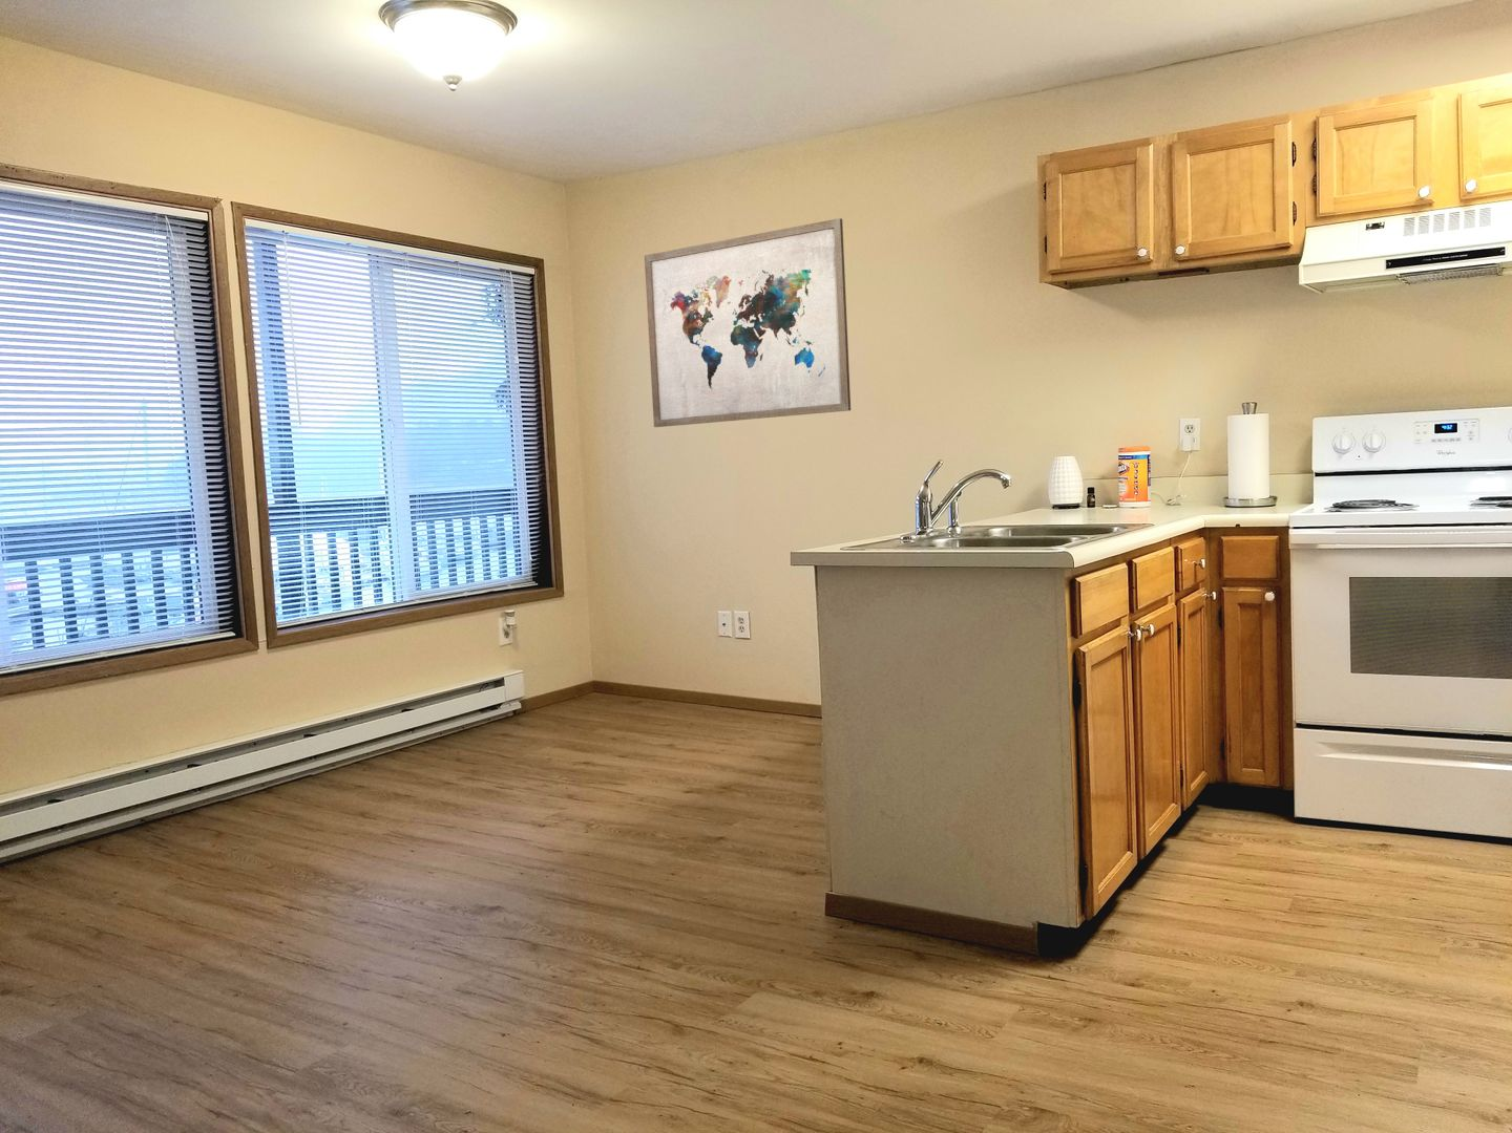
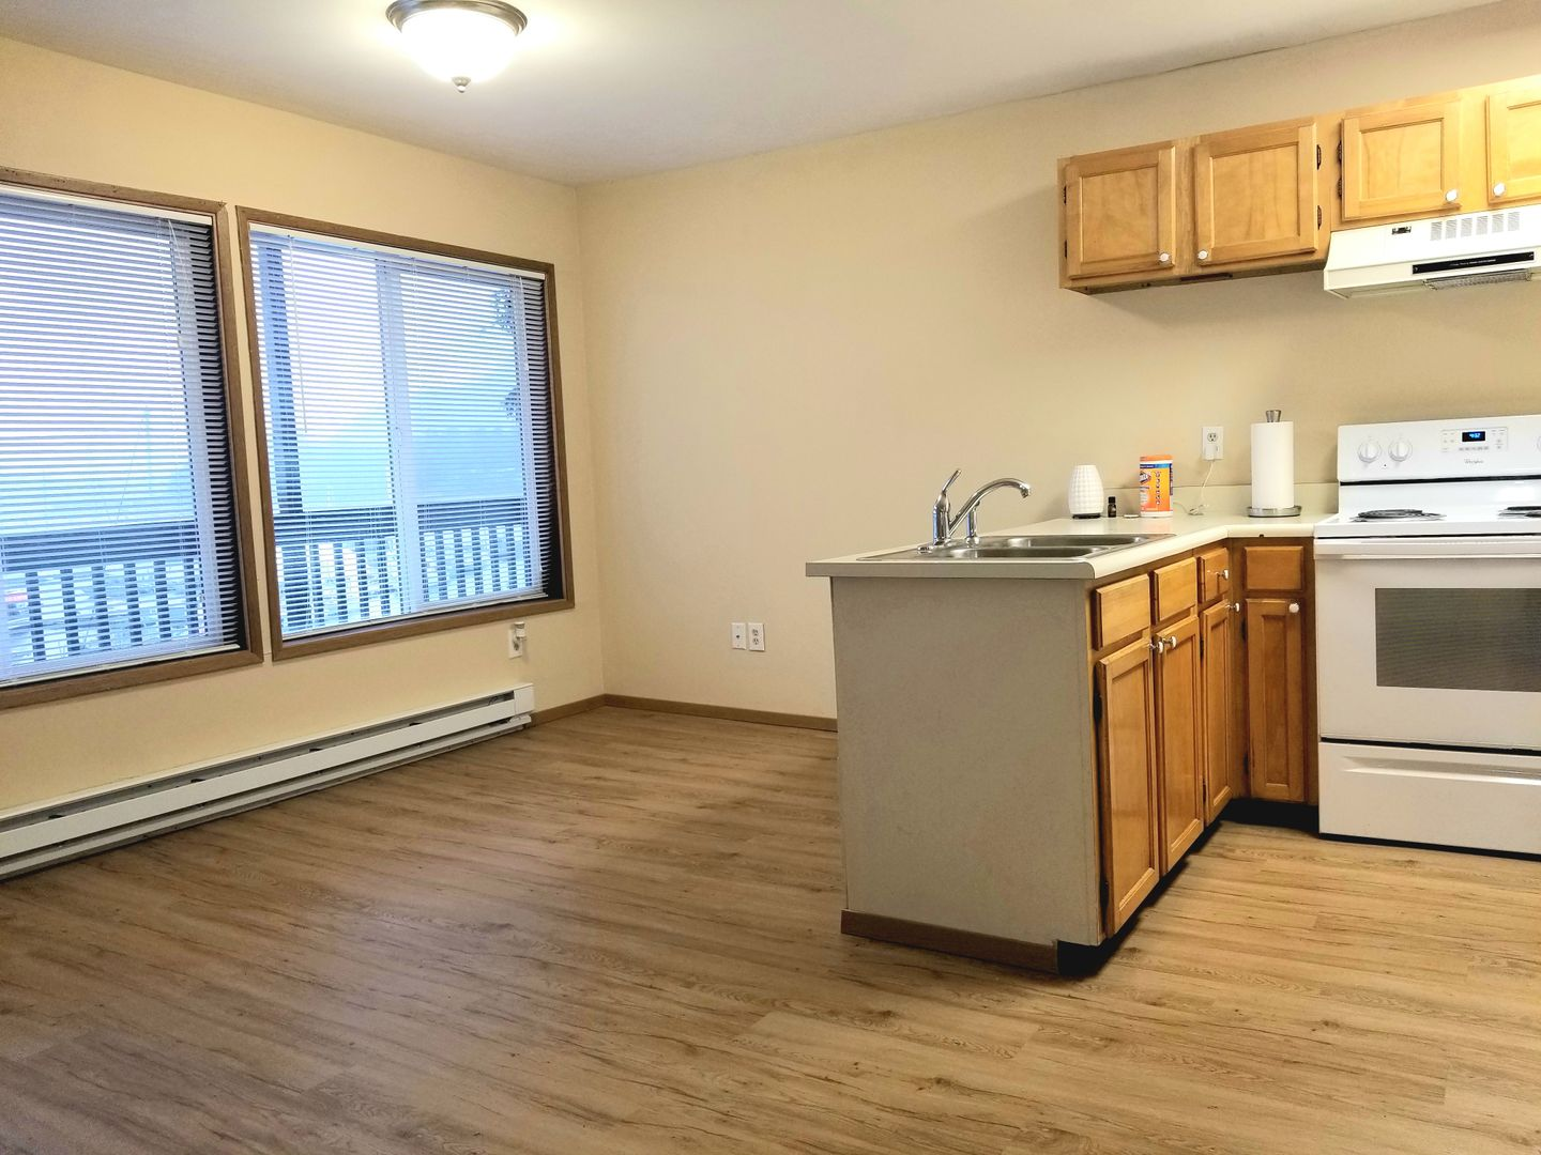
- wall art (743, 328)
